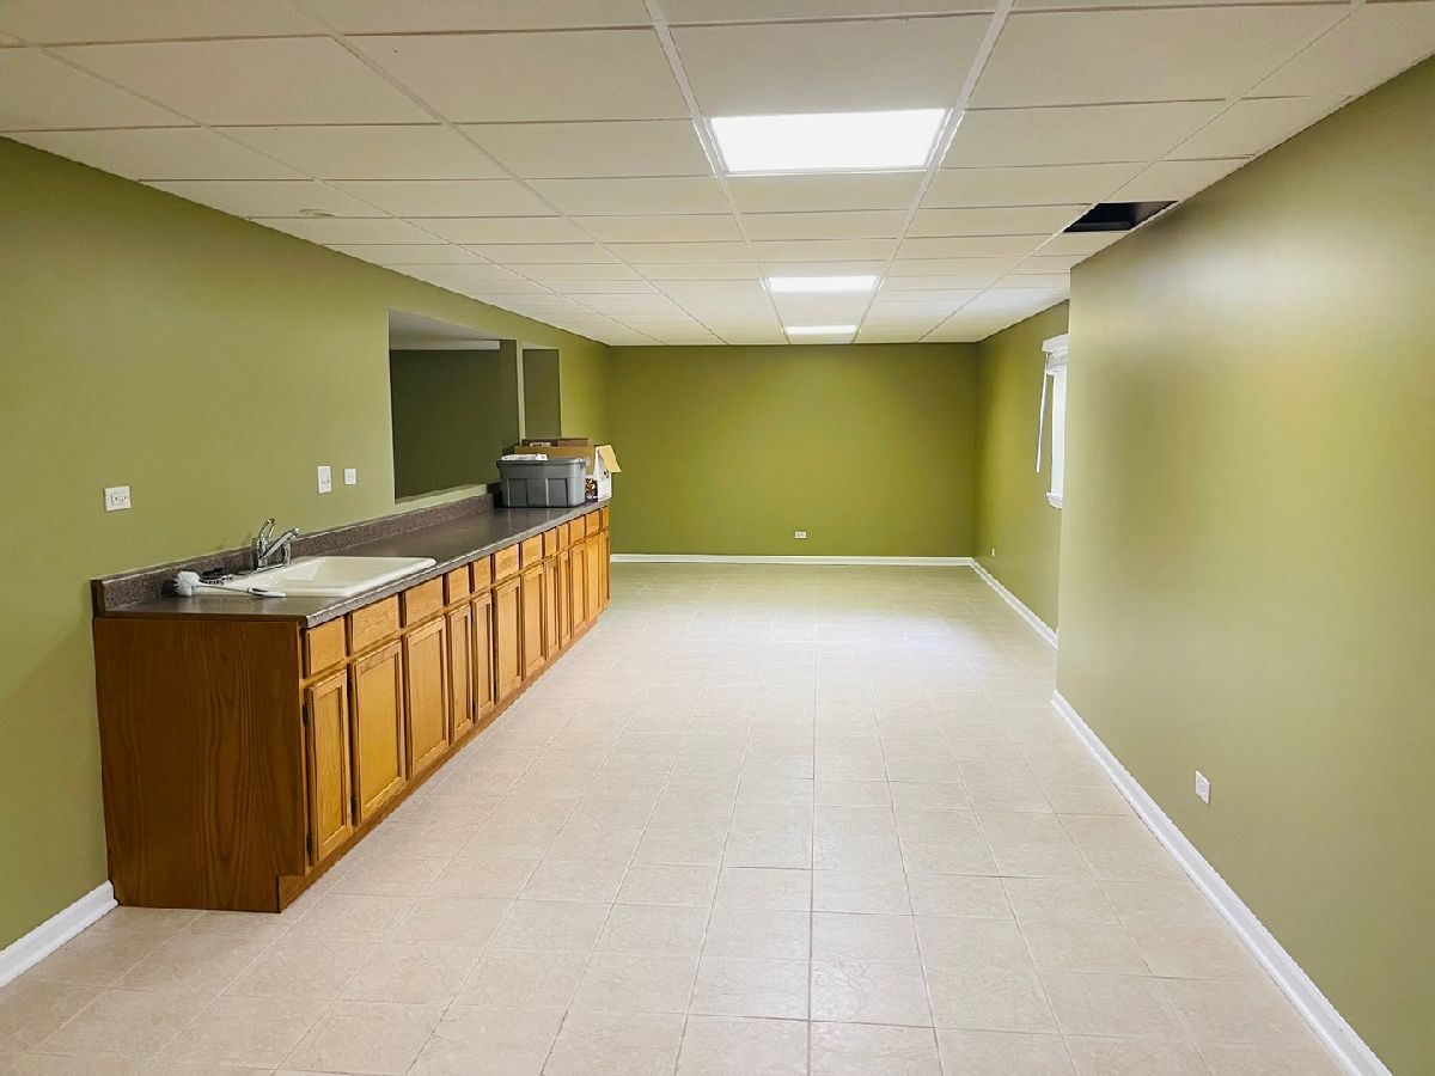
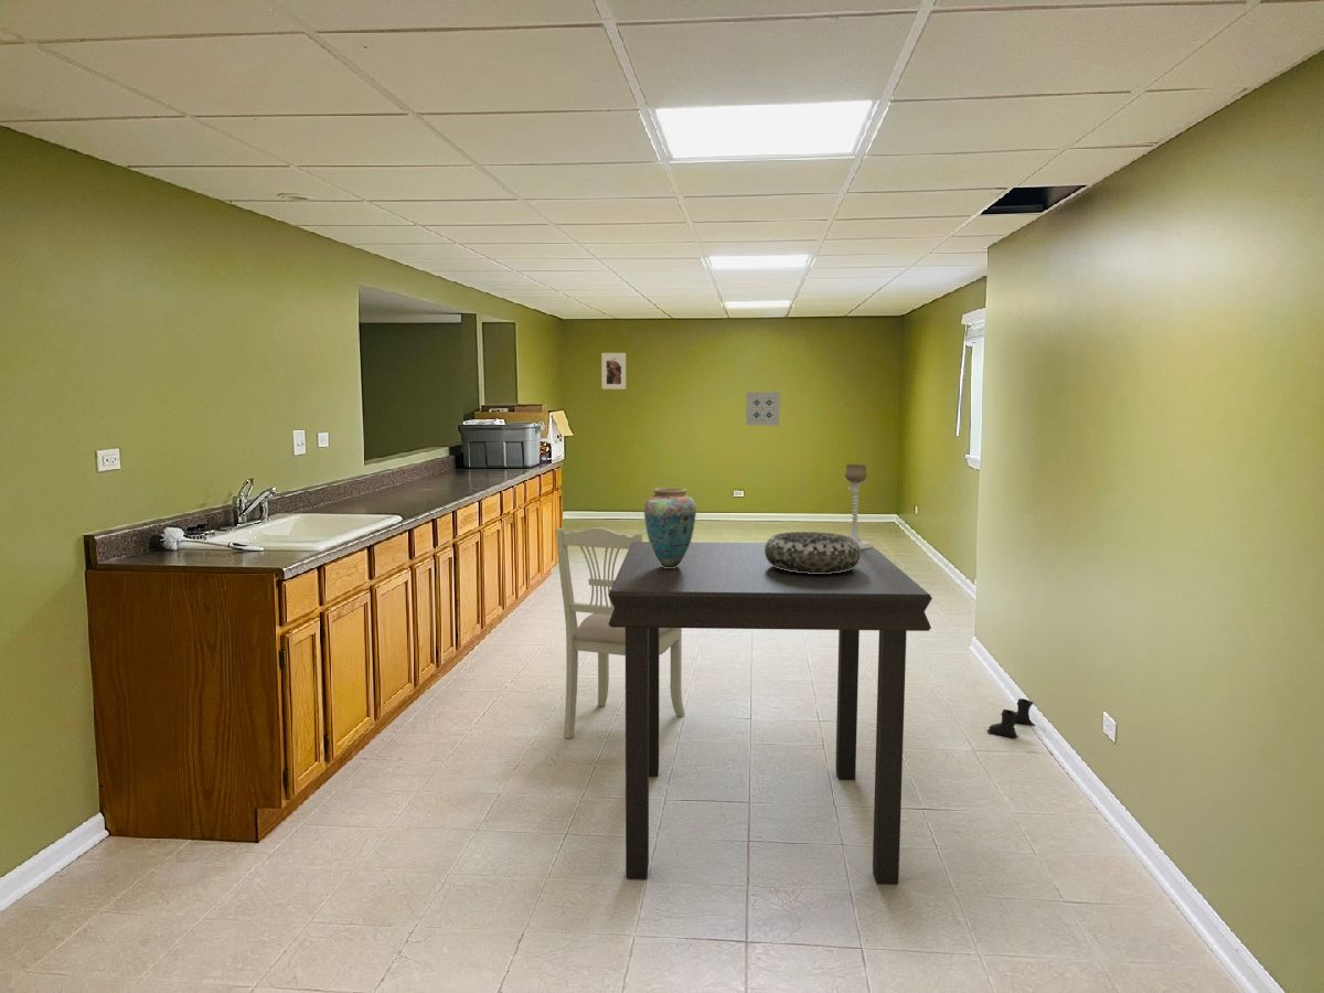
+ dining chair (622, 628)
+ vase (670, 527)
+ boots (1011, 715)
+ wall art (762, 408)
+ decorative bowl (812, 552)
+ dining table (757, 628)
+ candle holder (855, 504)
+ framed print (613, 371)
